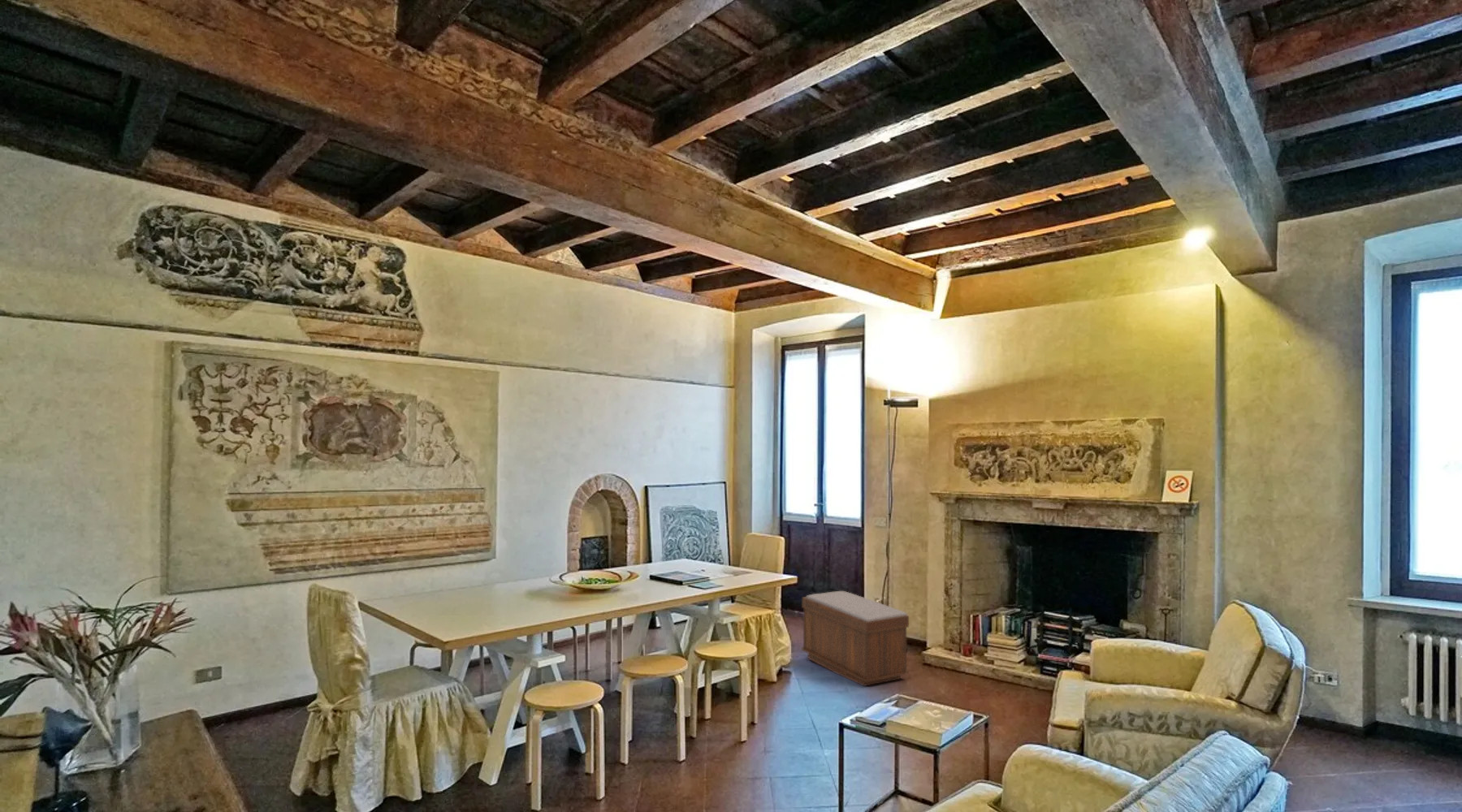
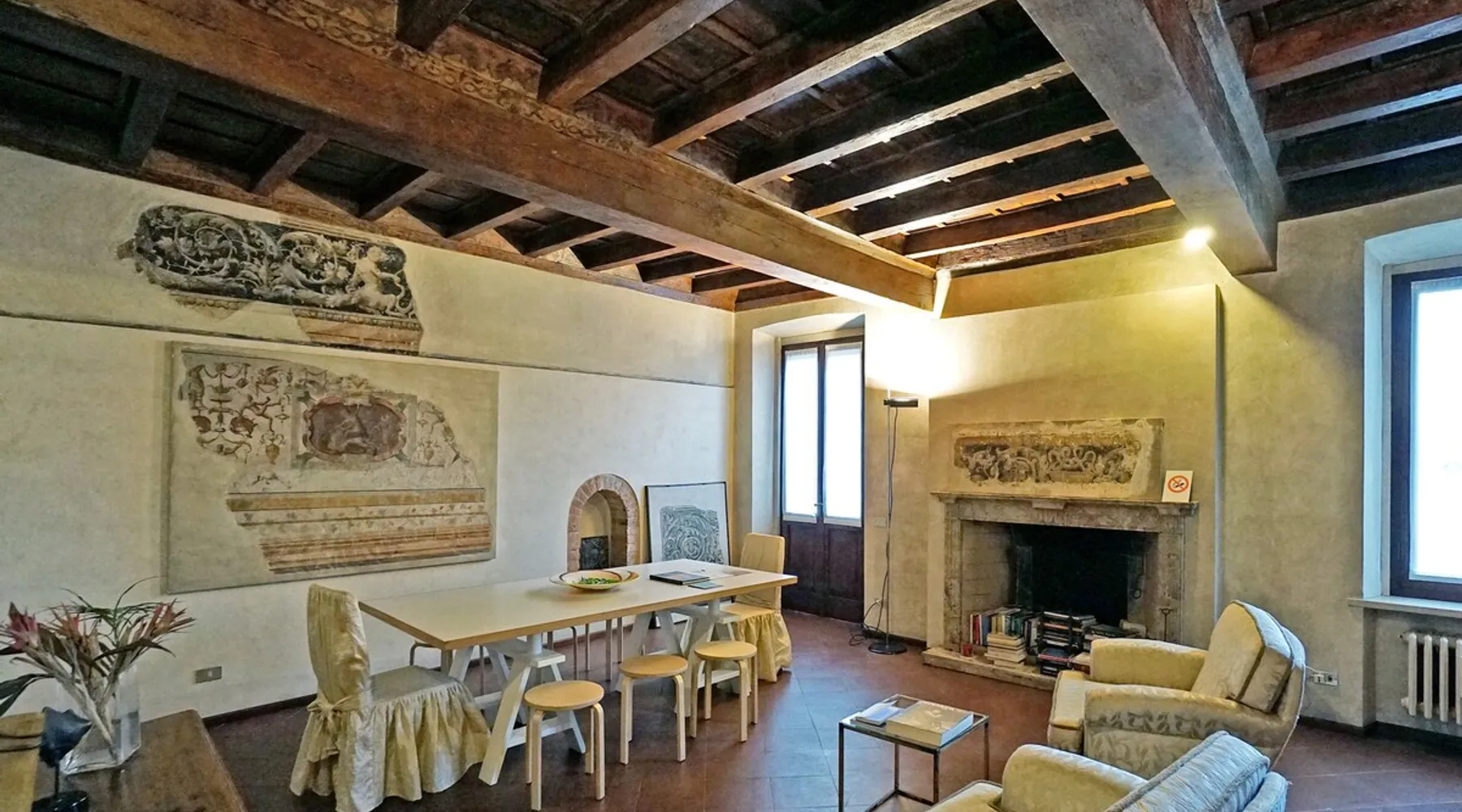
- bench (853, 635)
